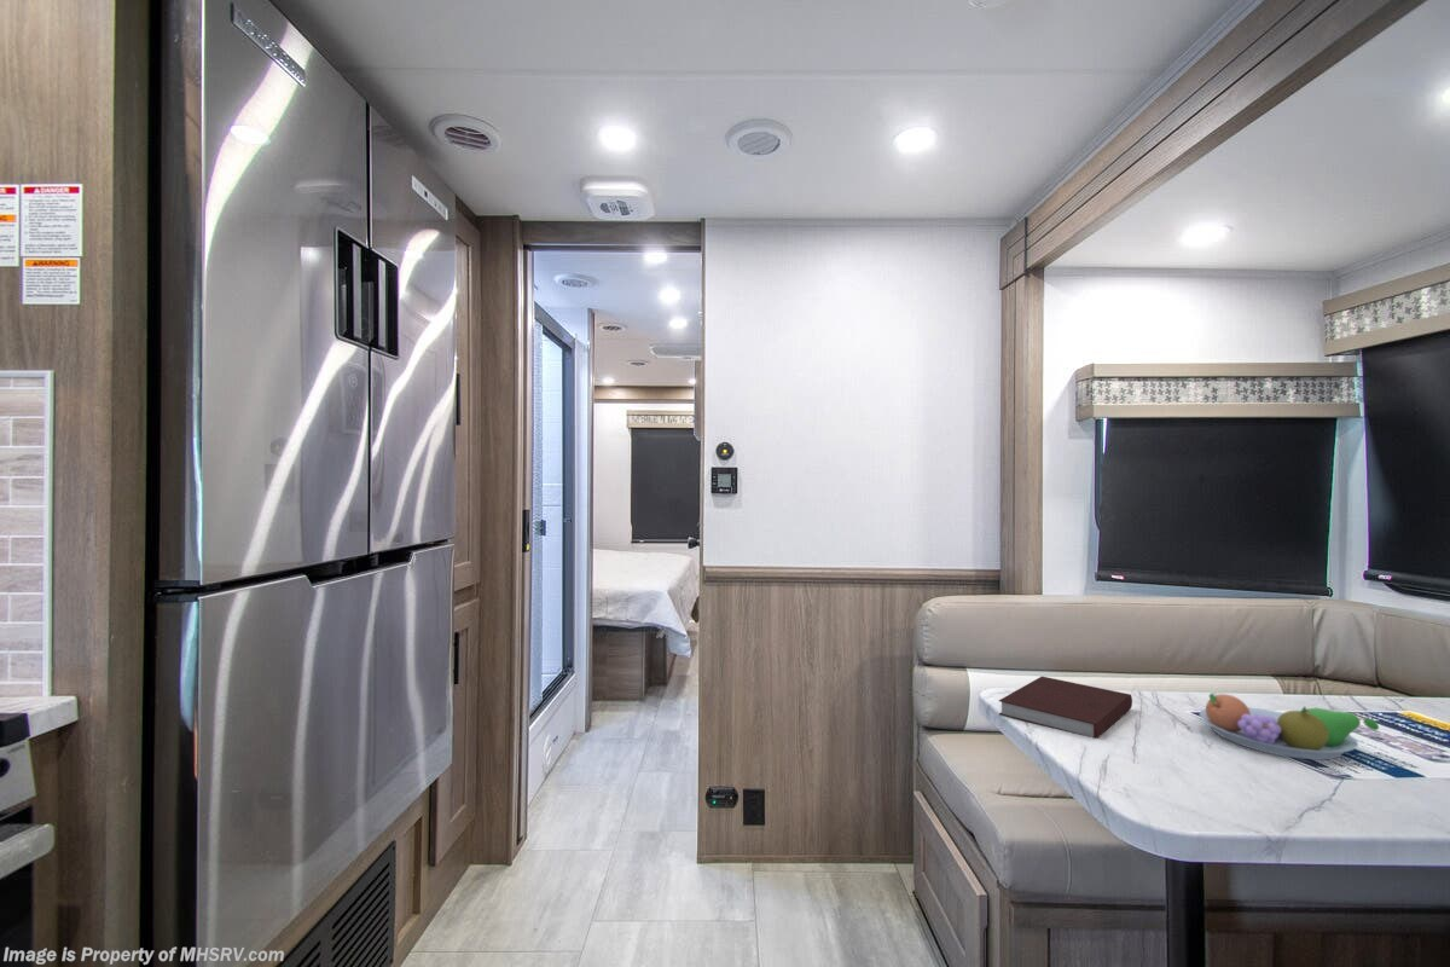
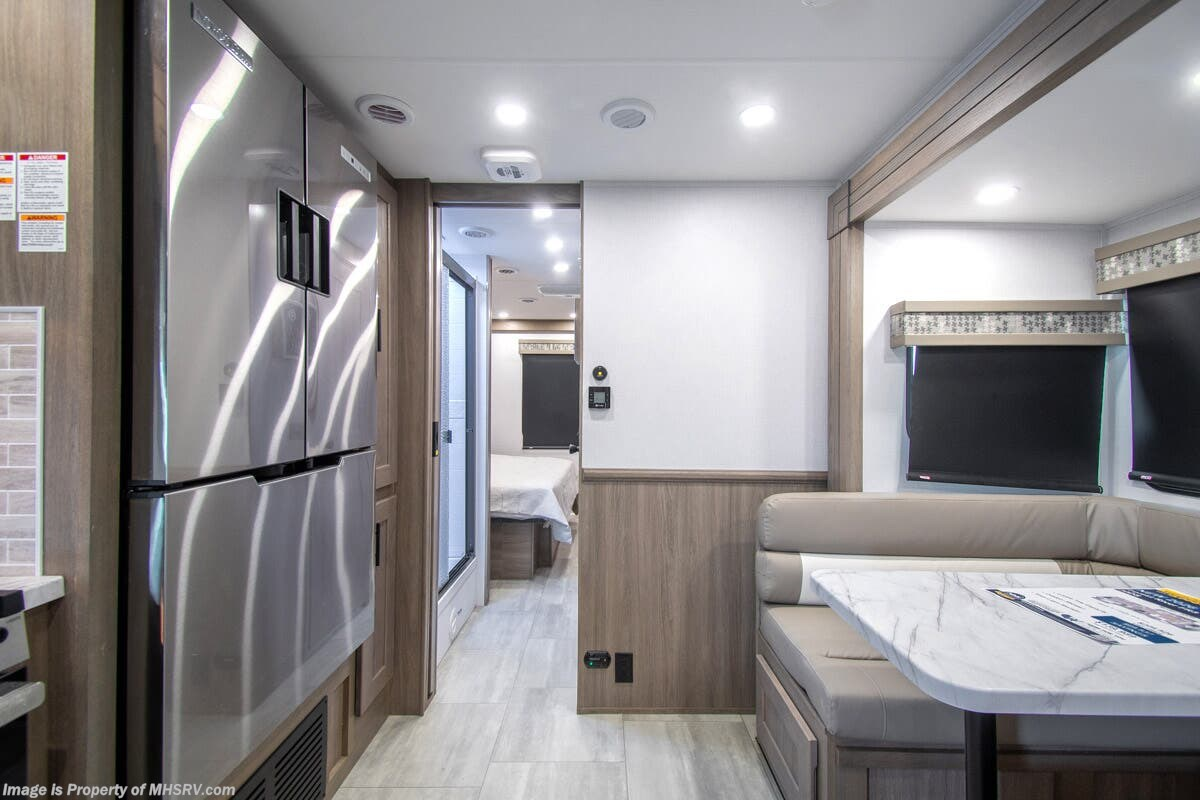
- notebook (1066, 703)
- fruit bowl (1280, 717)
